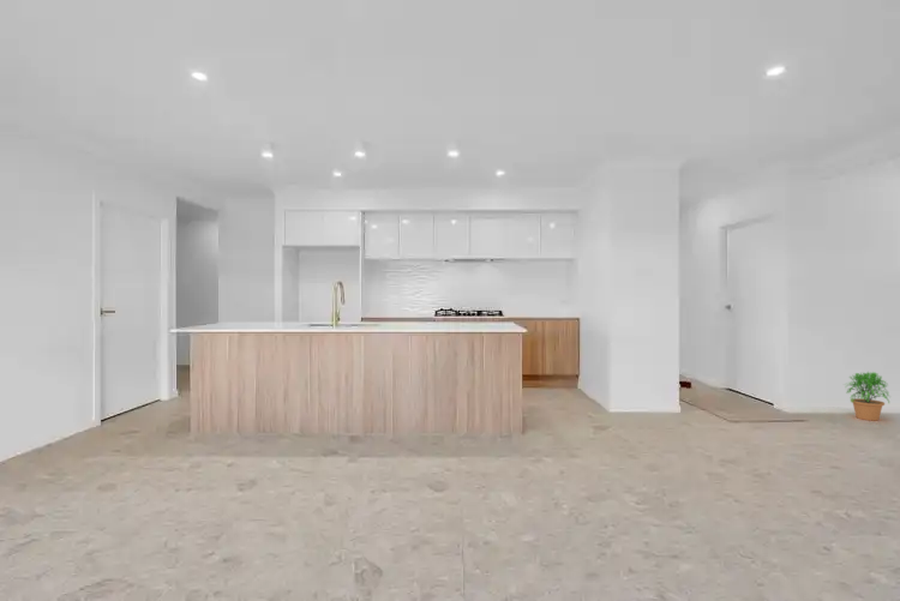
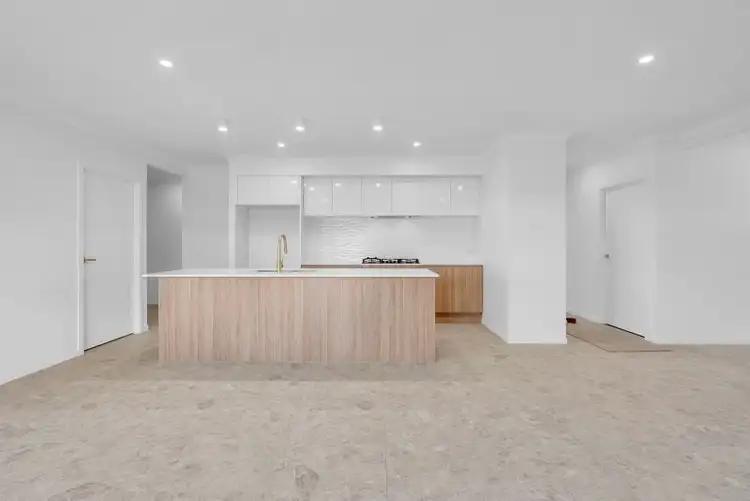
- potted plant (866, 395)
